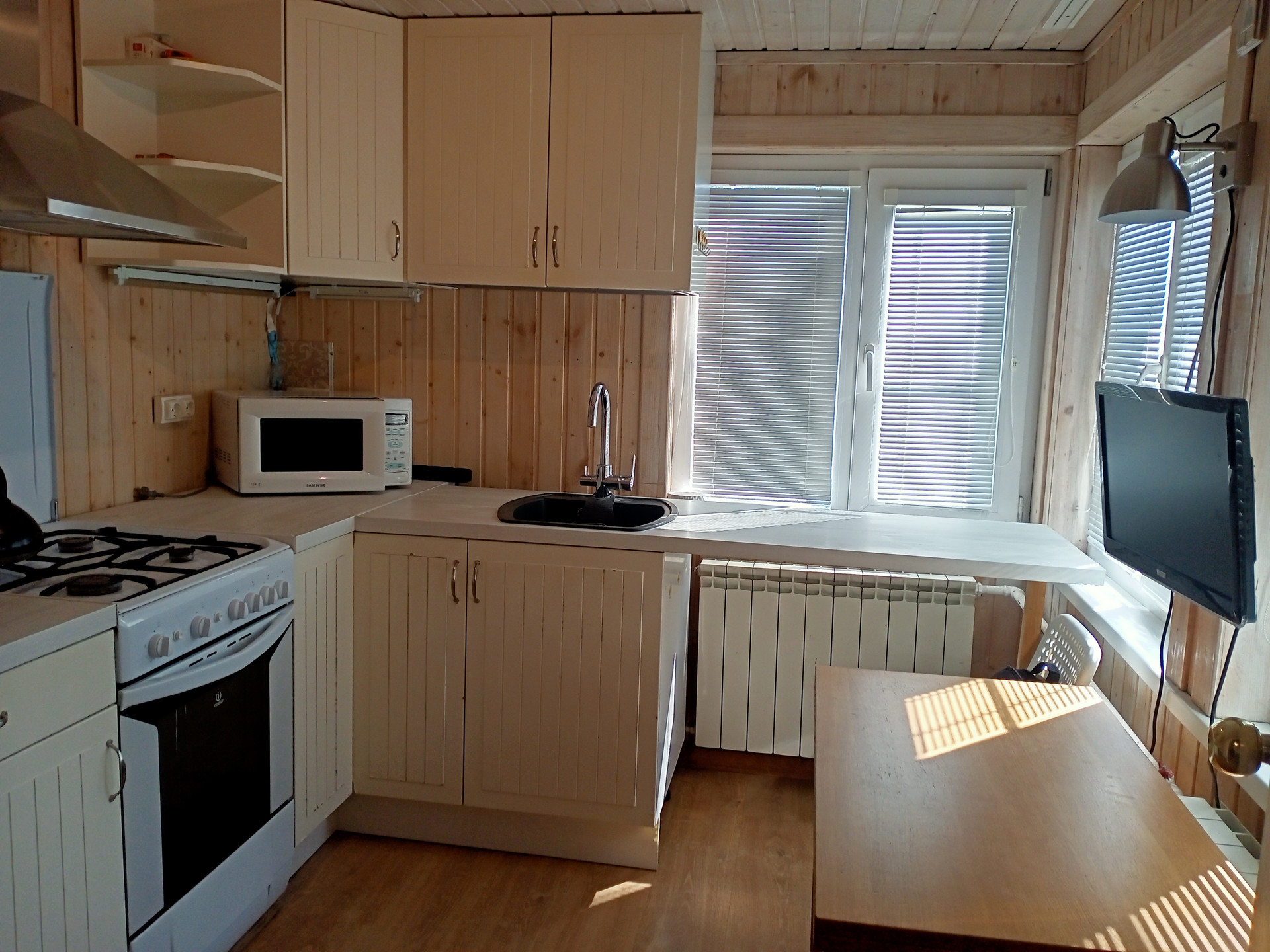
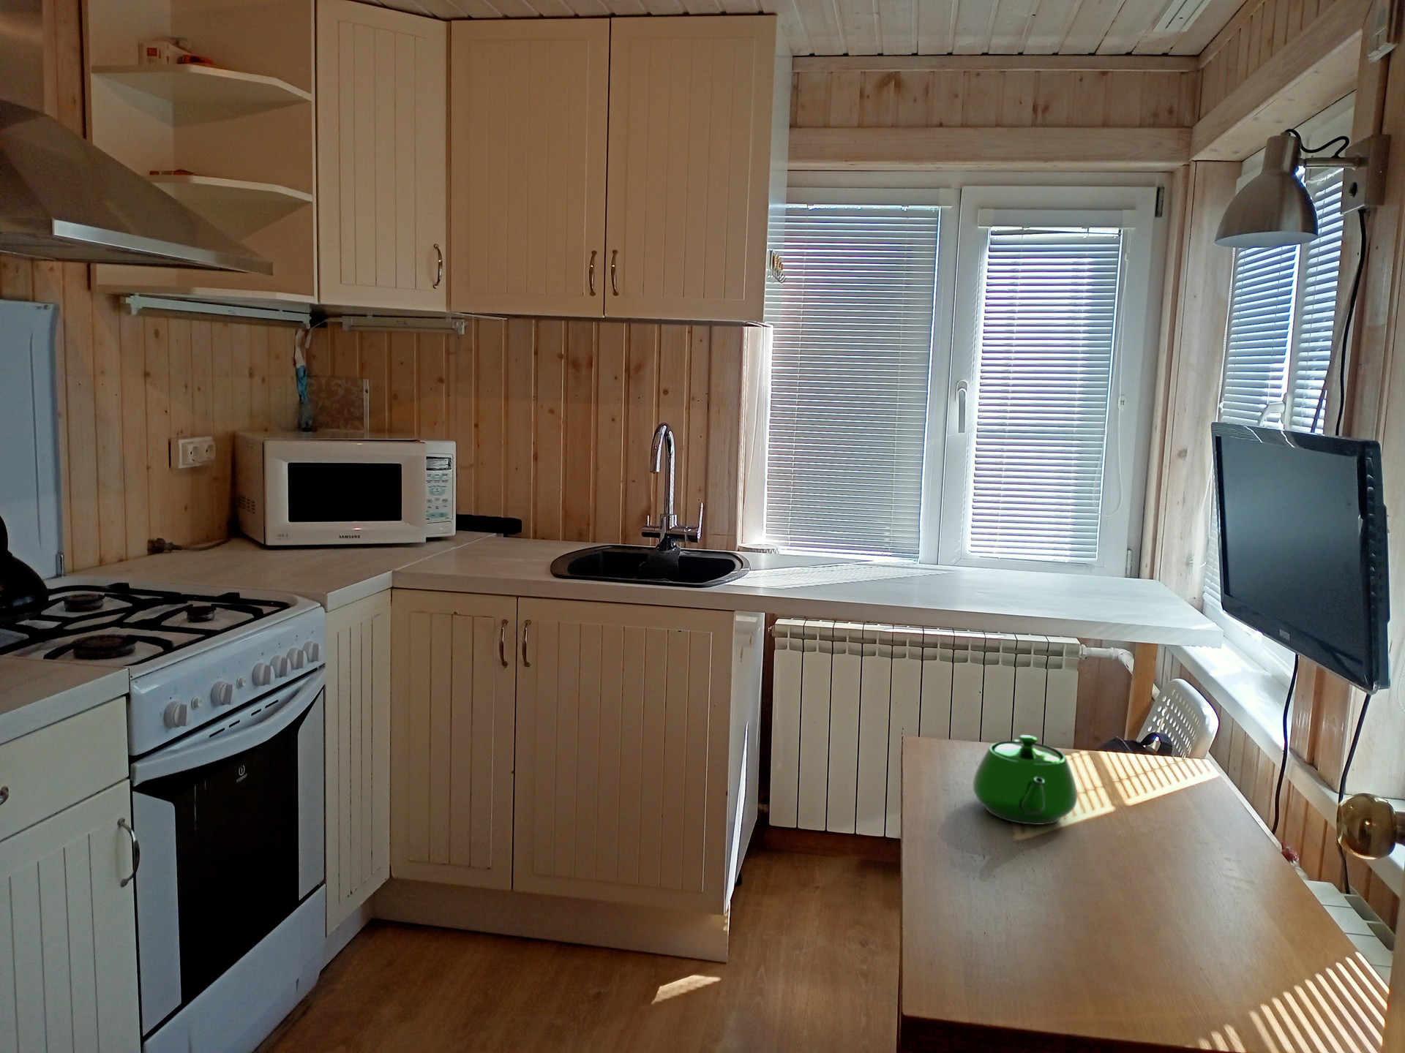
+ teapot (1026, 775)
